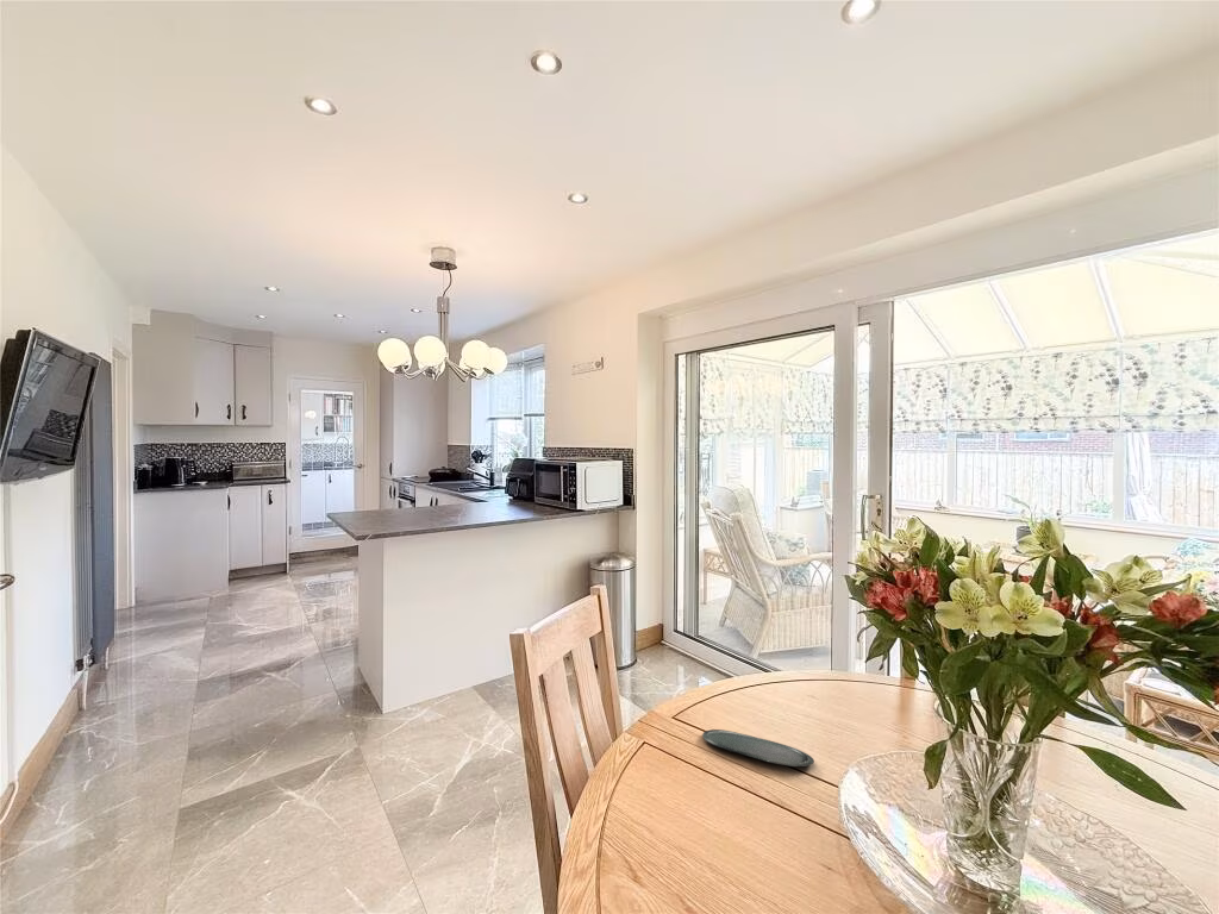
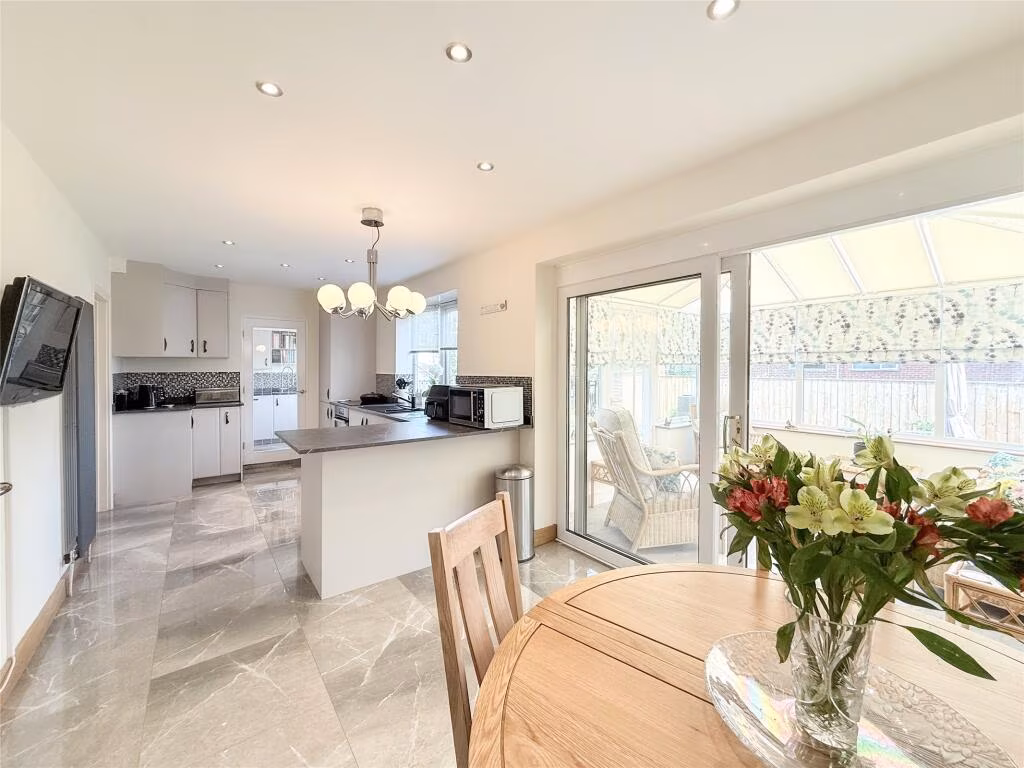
- oval tray (755, 746)
